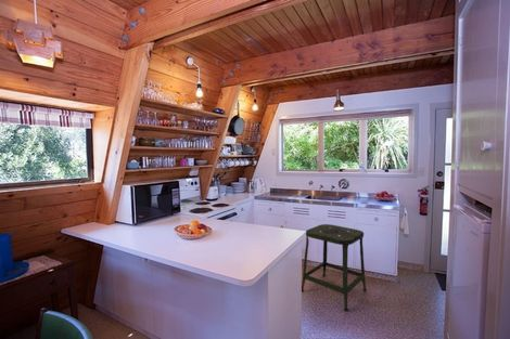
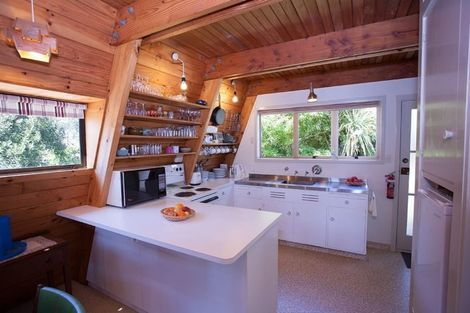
- stool (333, 264)
